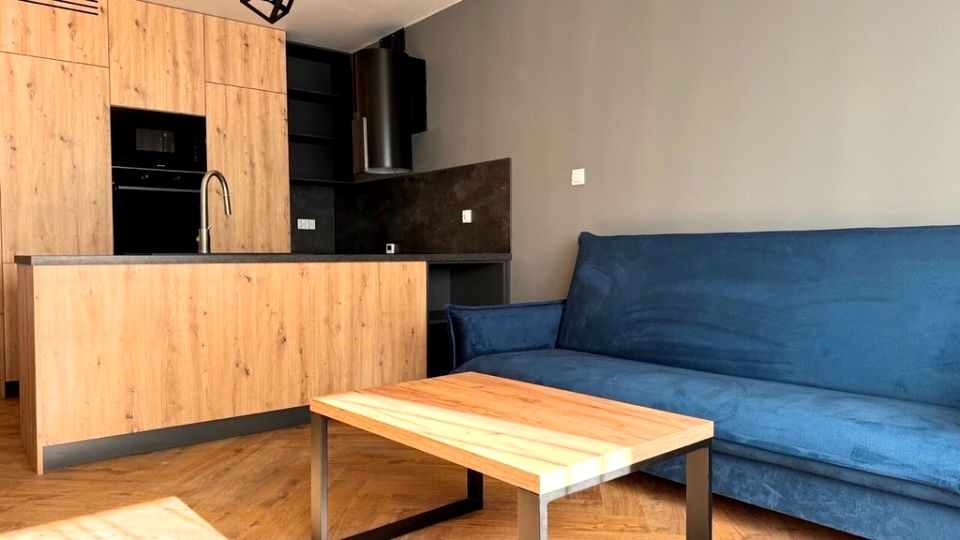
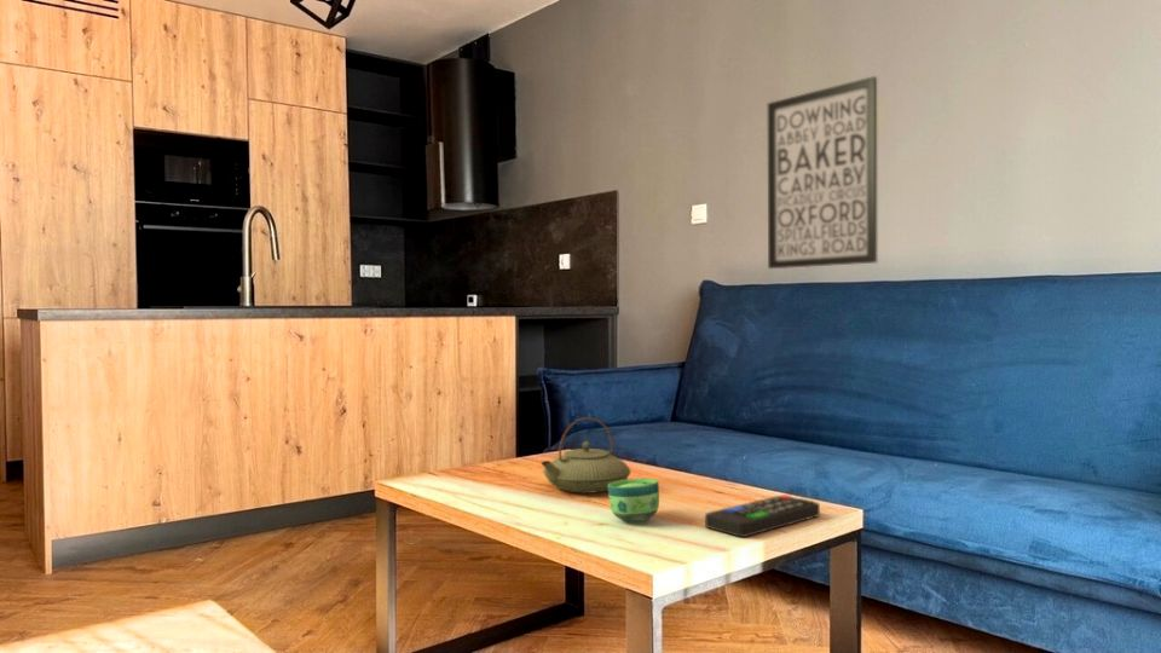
+ wall art (819, 178)
+ cup (634, 497)
+ teapot (582, 452)
+ remote control (763, 513)
